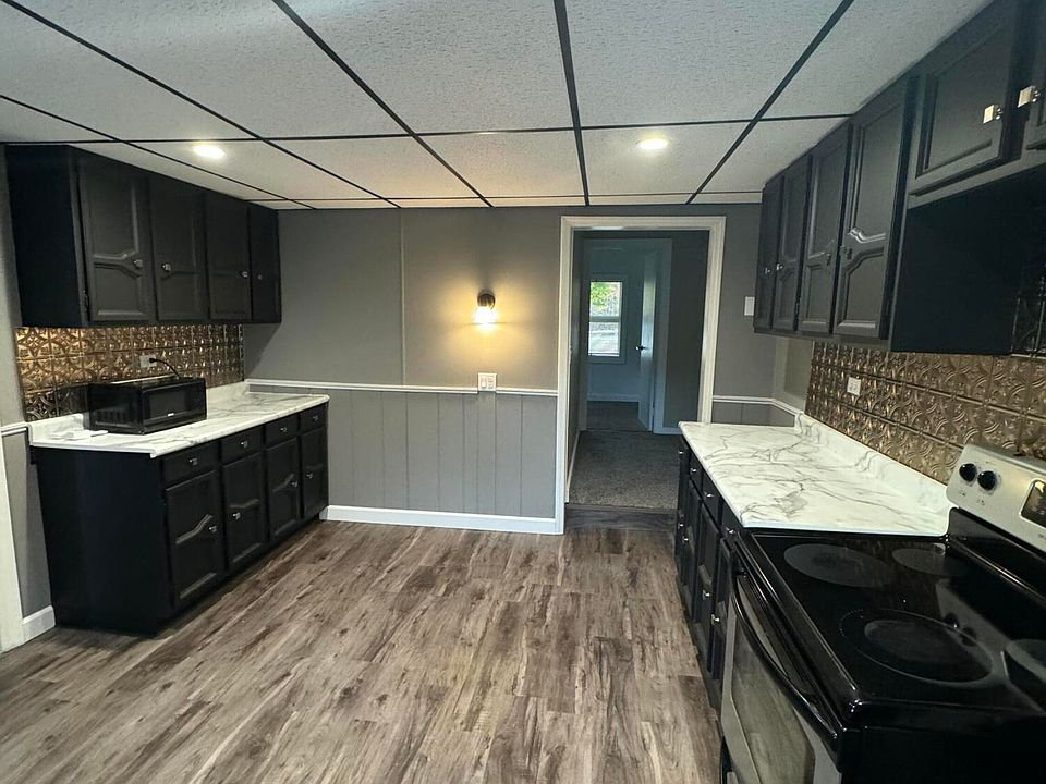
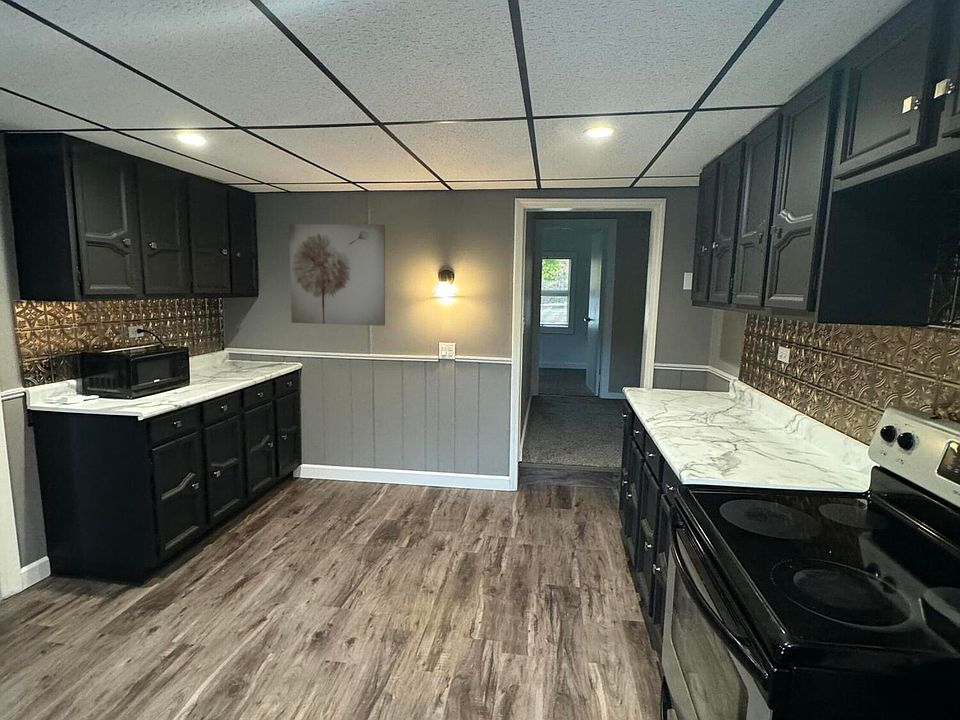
+ wall art (337, 275)
